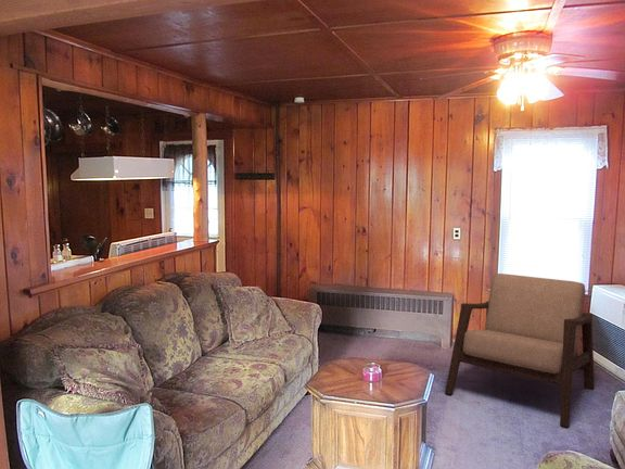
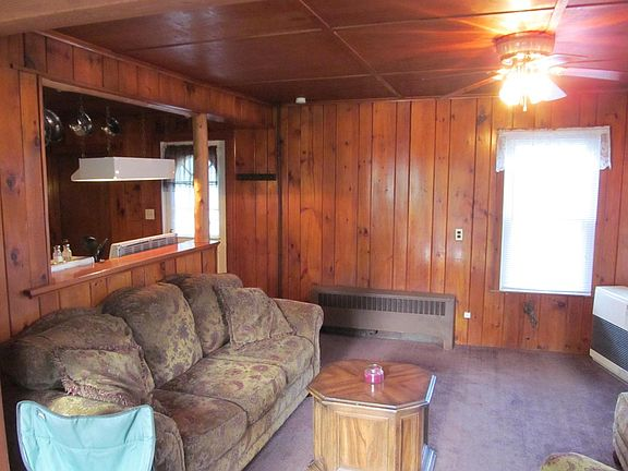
- armchair (522, 337)
